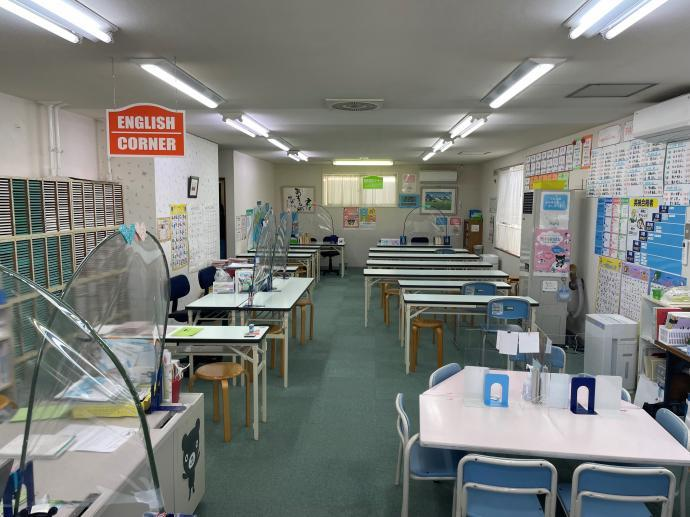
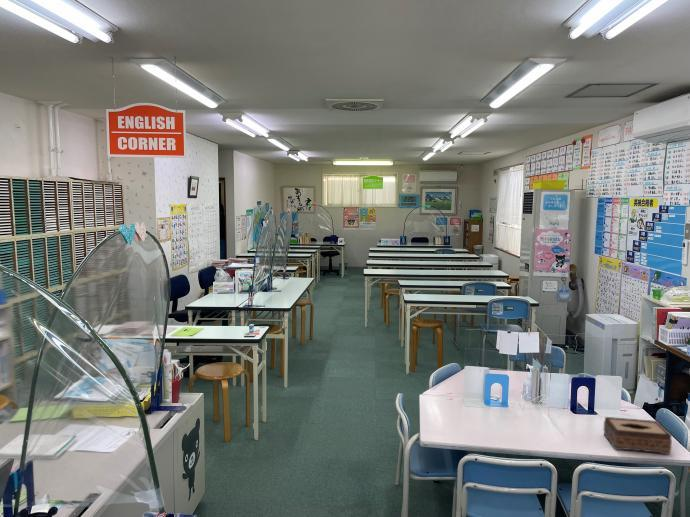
+ tissue box (636, 435)
